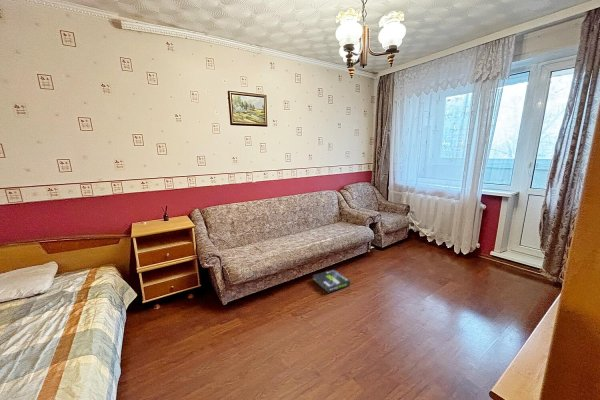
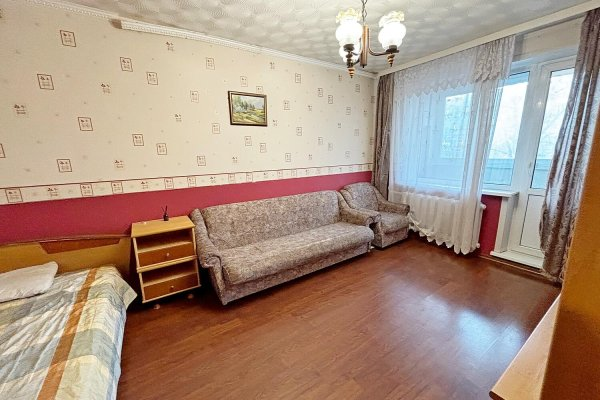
- box (331, 280)
